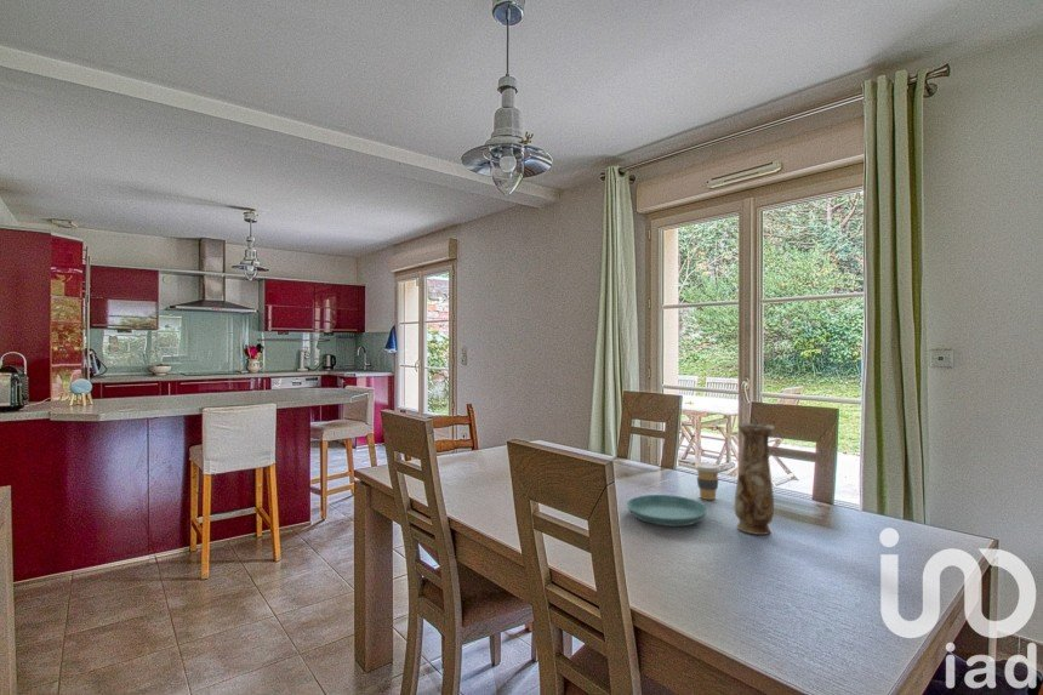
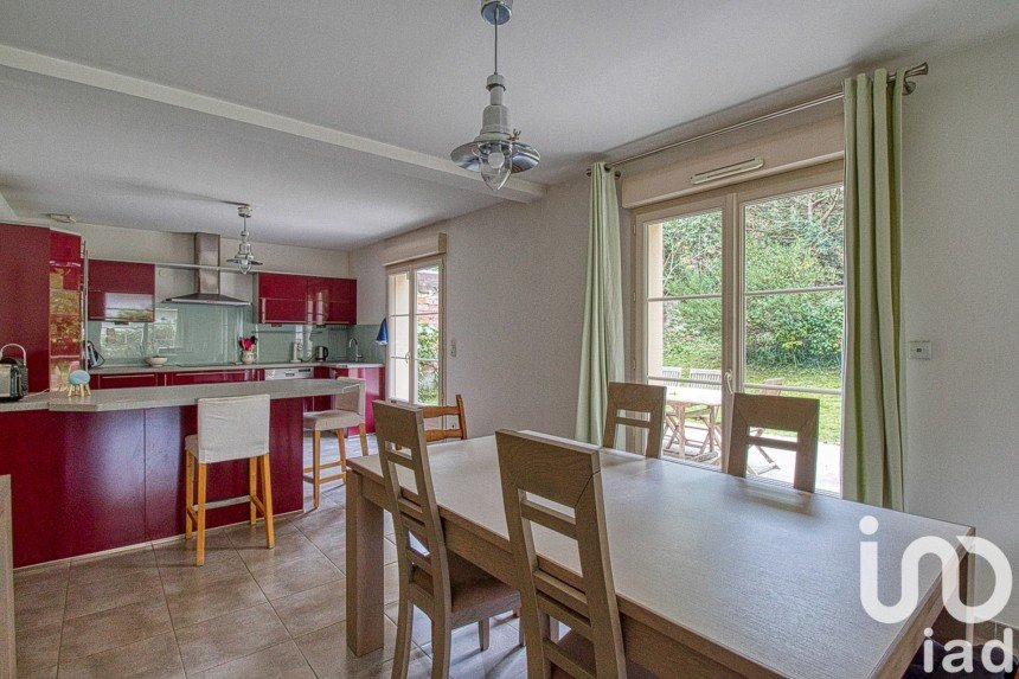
- coffee cup (707, 482)
- vase (754, 477)
- saucer (666, 511)
